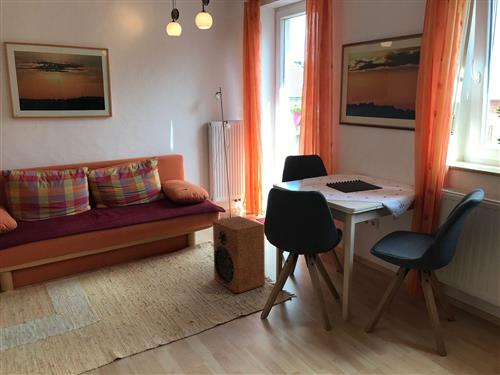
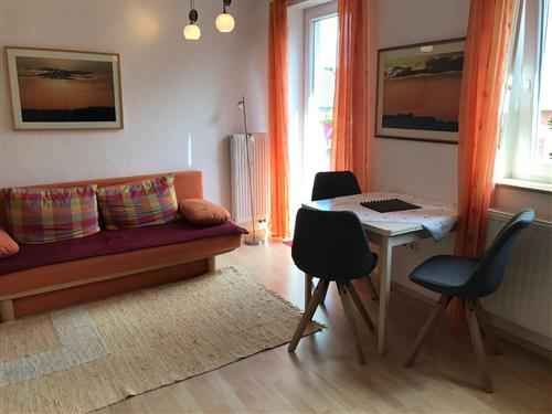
- speaker (237, 252)
